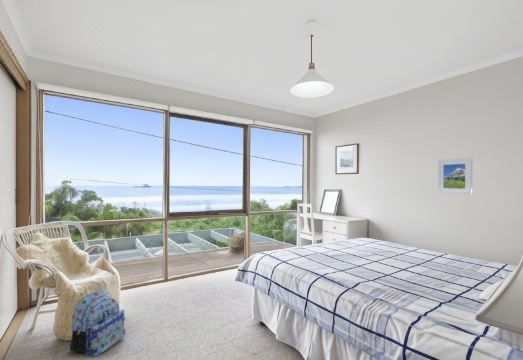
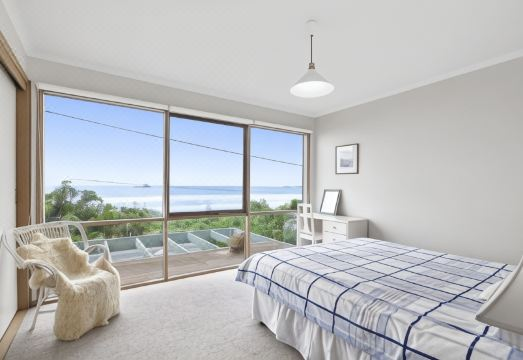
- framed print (454, 176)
- backpack (99, 319)
